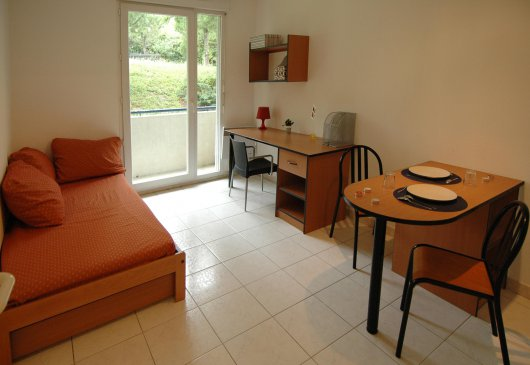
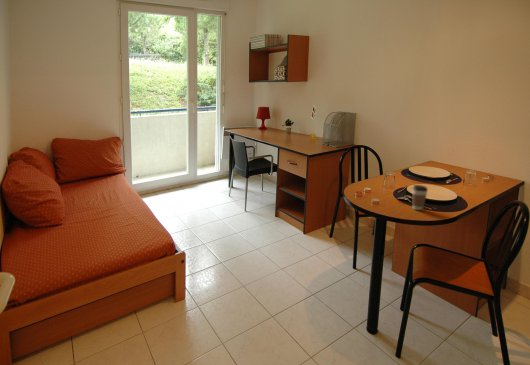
+ coffee cup (418, 197)
